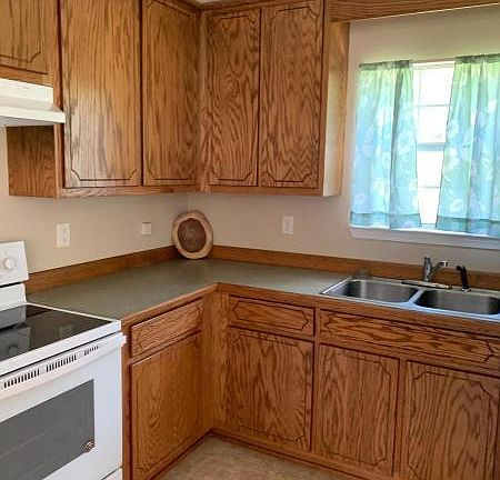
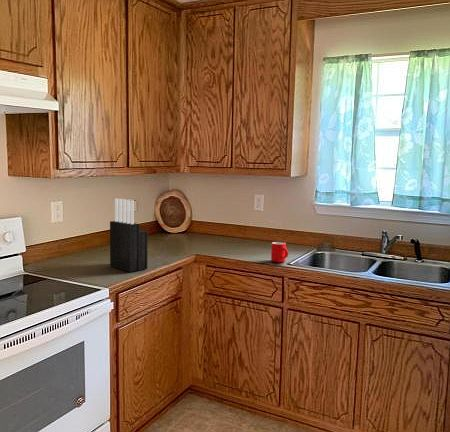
+ knife block (130, 233)
+ mug (280, 252)
